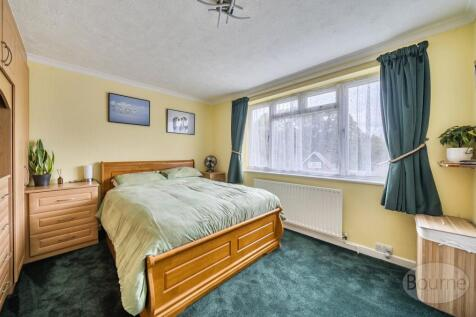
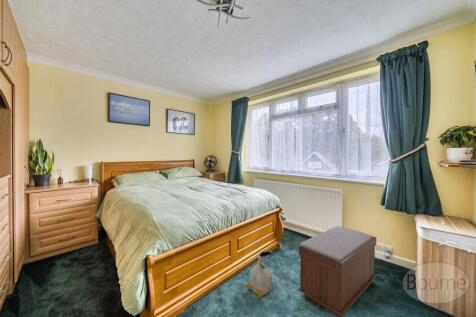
+ bench (338, 263)
+ bag (261, 269)
